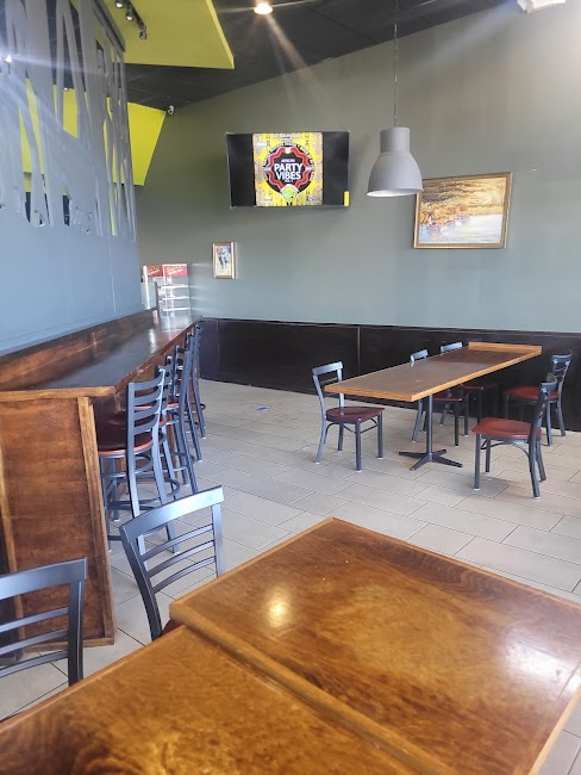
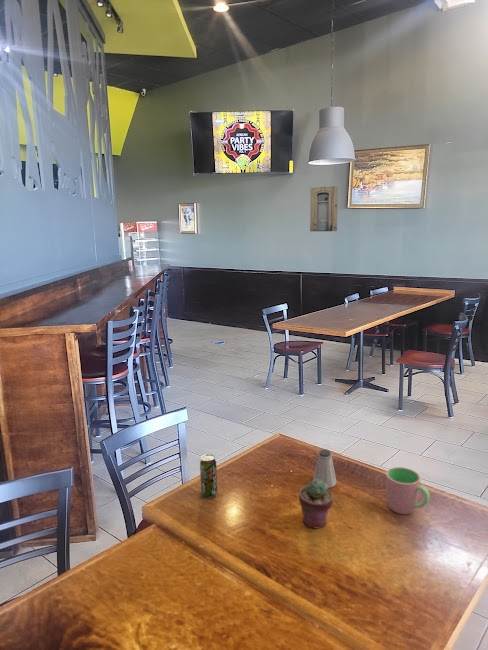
+ saltshaker (324, 466)
+ potted succulent (315, 502)
+ cup (407, 493)
+ beverage can (208, 476)
+ wall art (323, 209)
